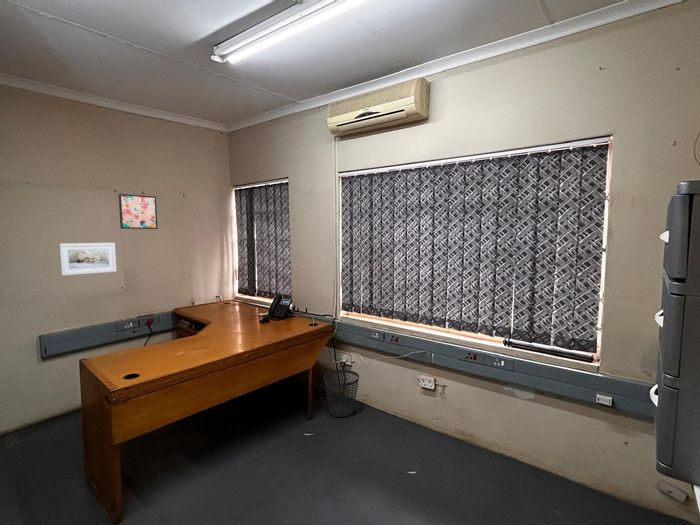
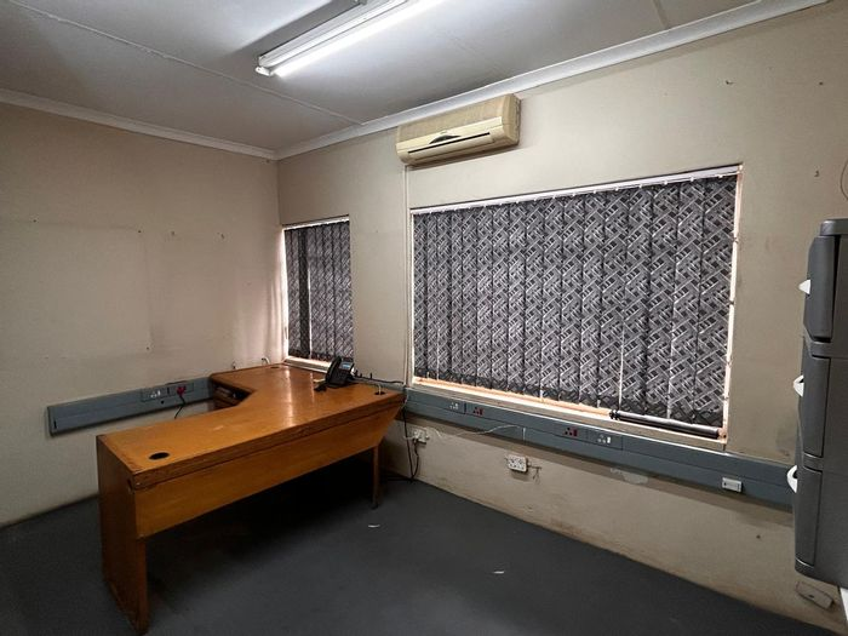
- wastebasket (341, 393)
- wall art (138, 212)
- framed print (89, 258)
